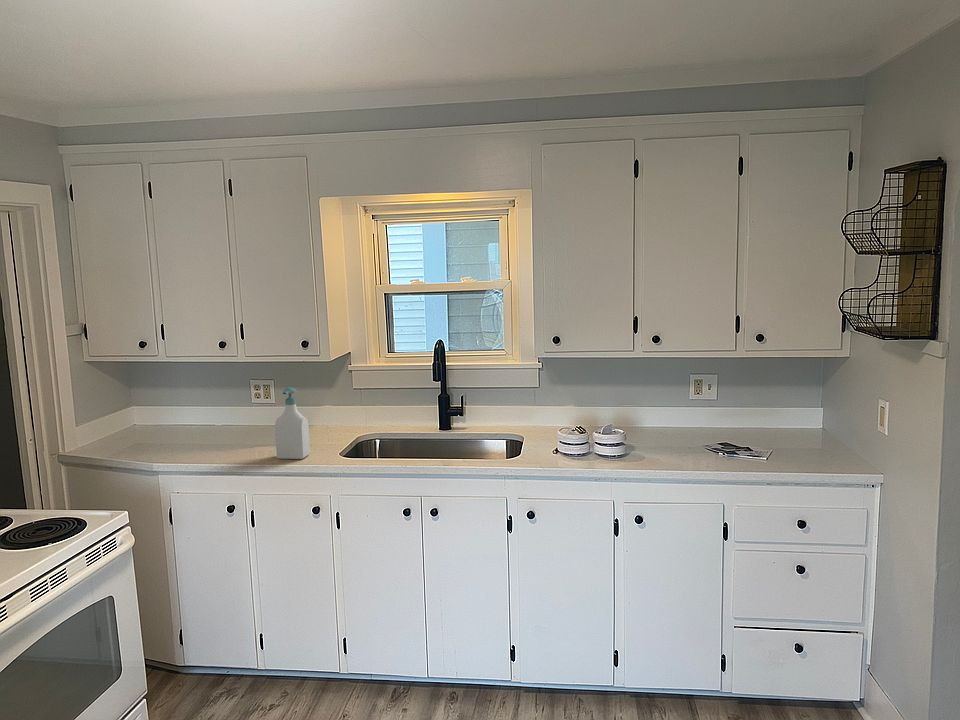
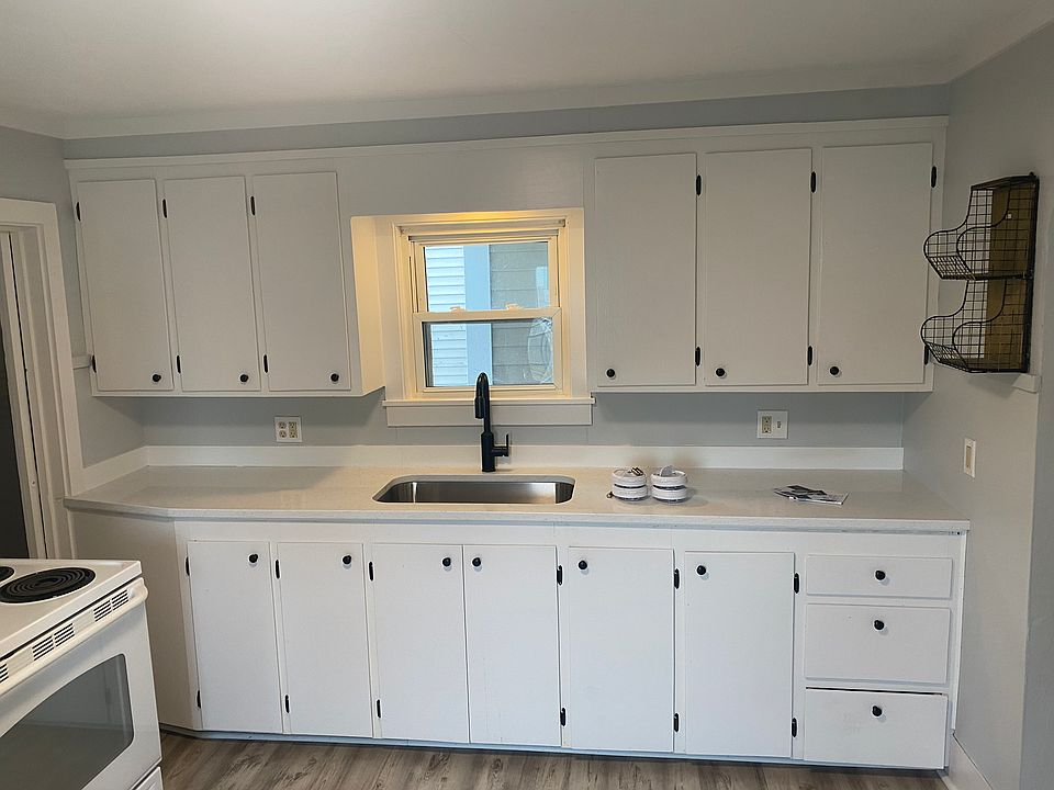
- soap bottle (290, 422)
